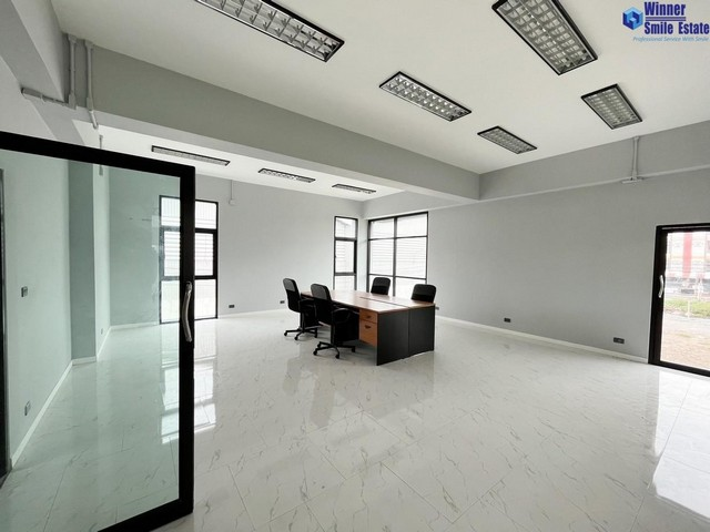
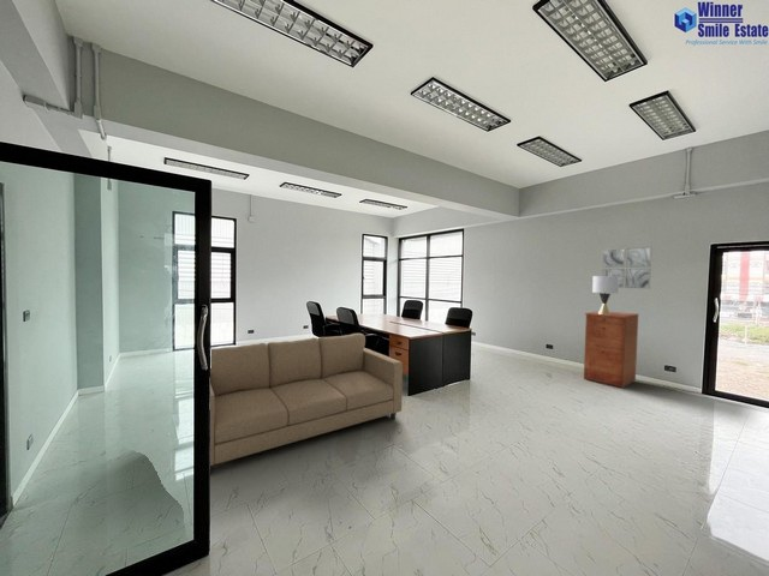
+ sofa (302, 383)
+ filing cabinet (610, 346)
+ lamp (604, 294)
+ wall art (624, 266)
